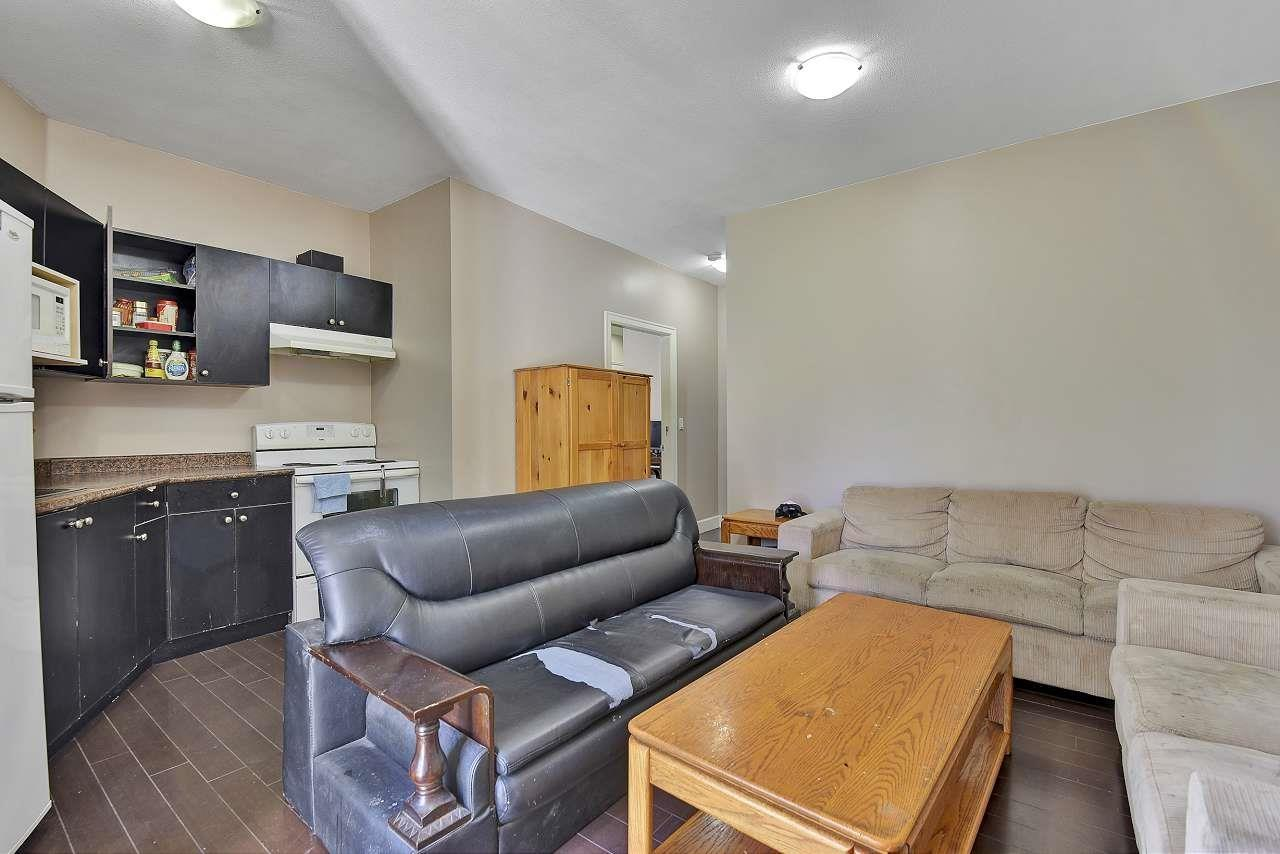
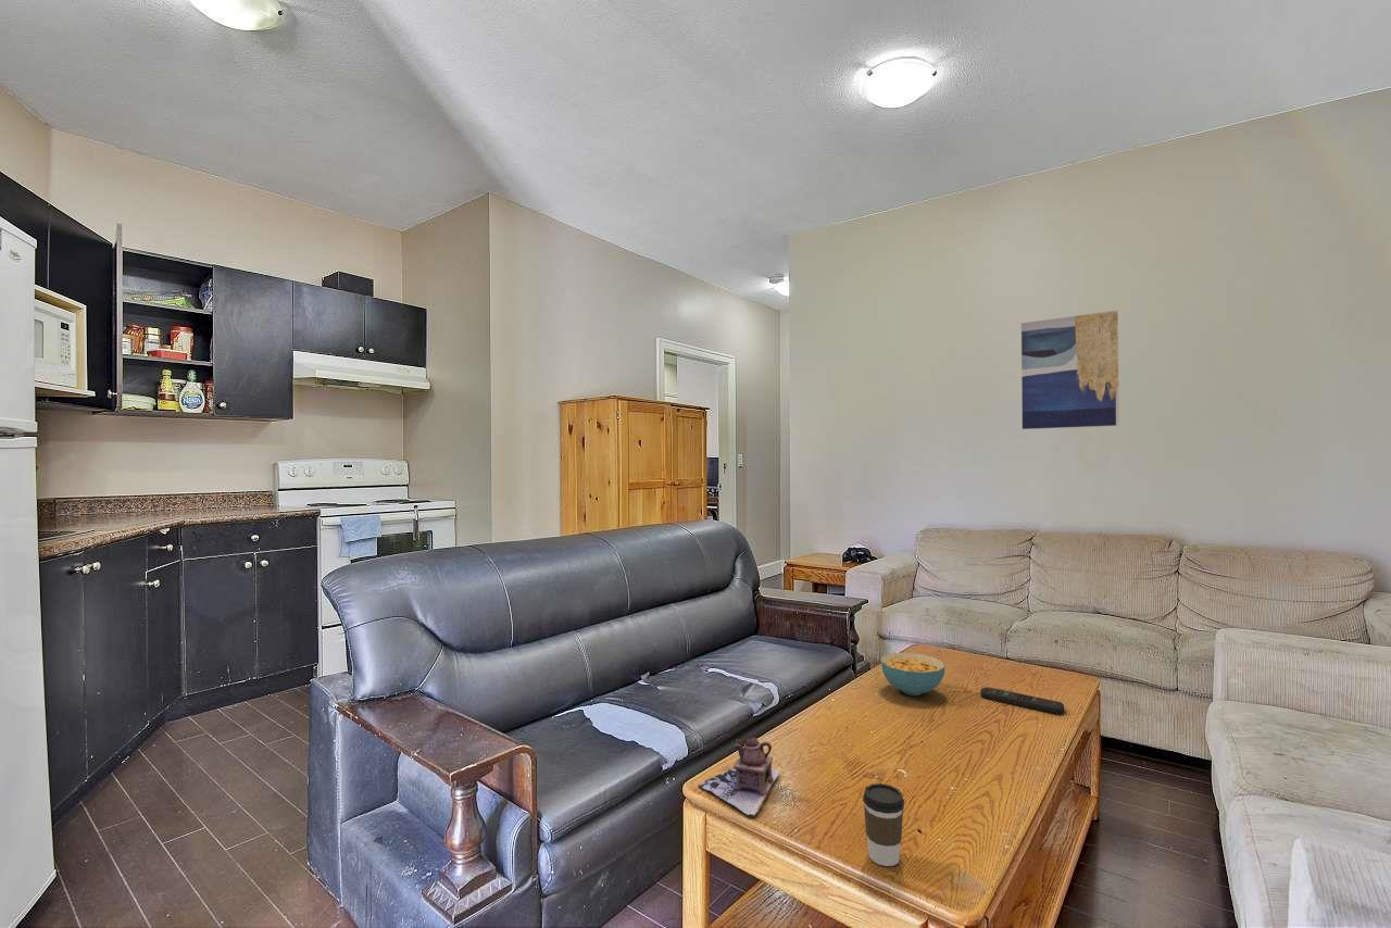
+ coffee cup (884, 824)
+ teapot (750, 761)
+ cereal bowl (912, 677)
+ wall art (1067, 372)
+ remote control (1020, 699)
